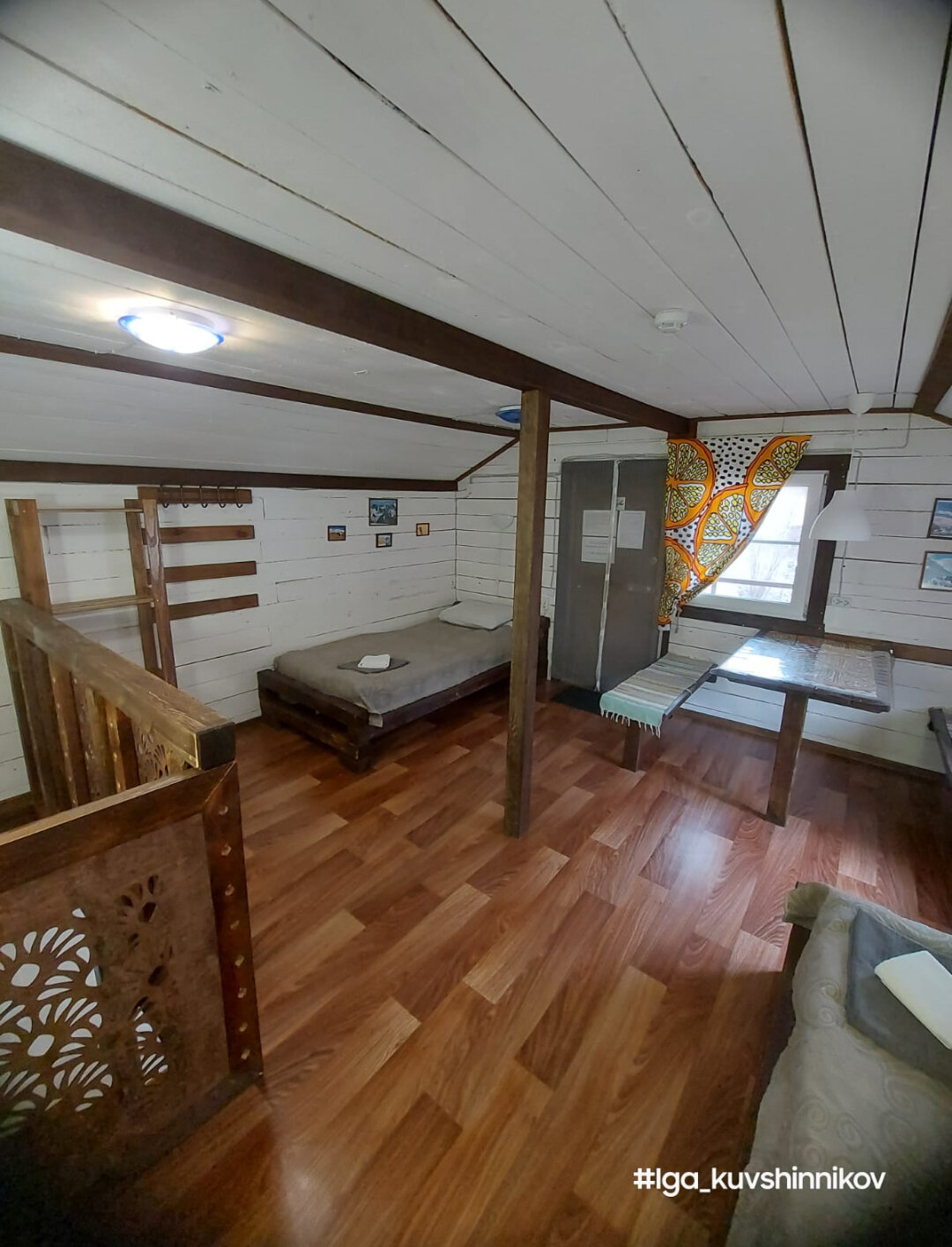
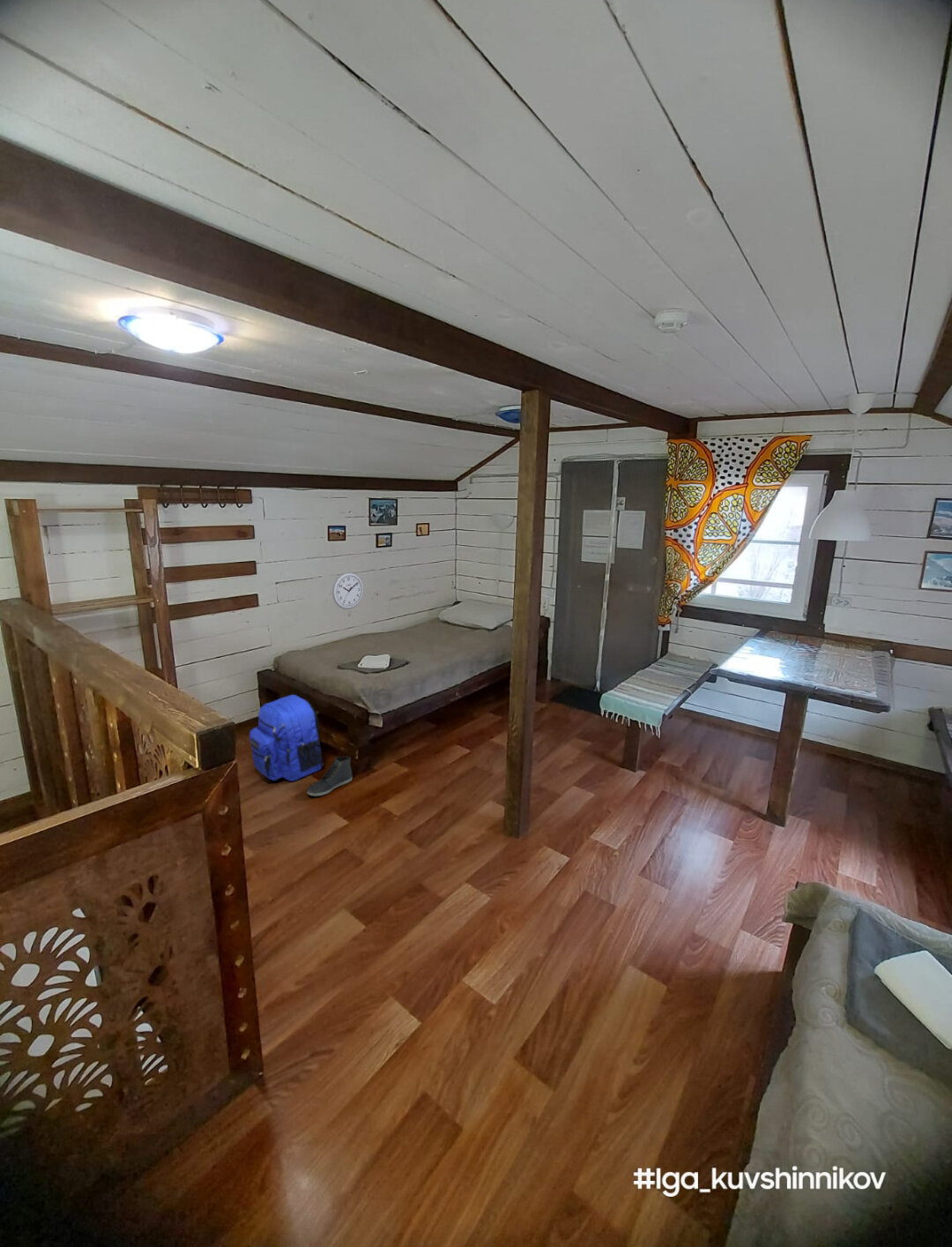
+ wall clock (348, 591)
+ backpack (286, 736)
+ sneaker (329, 774)
